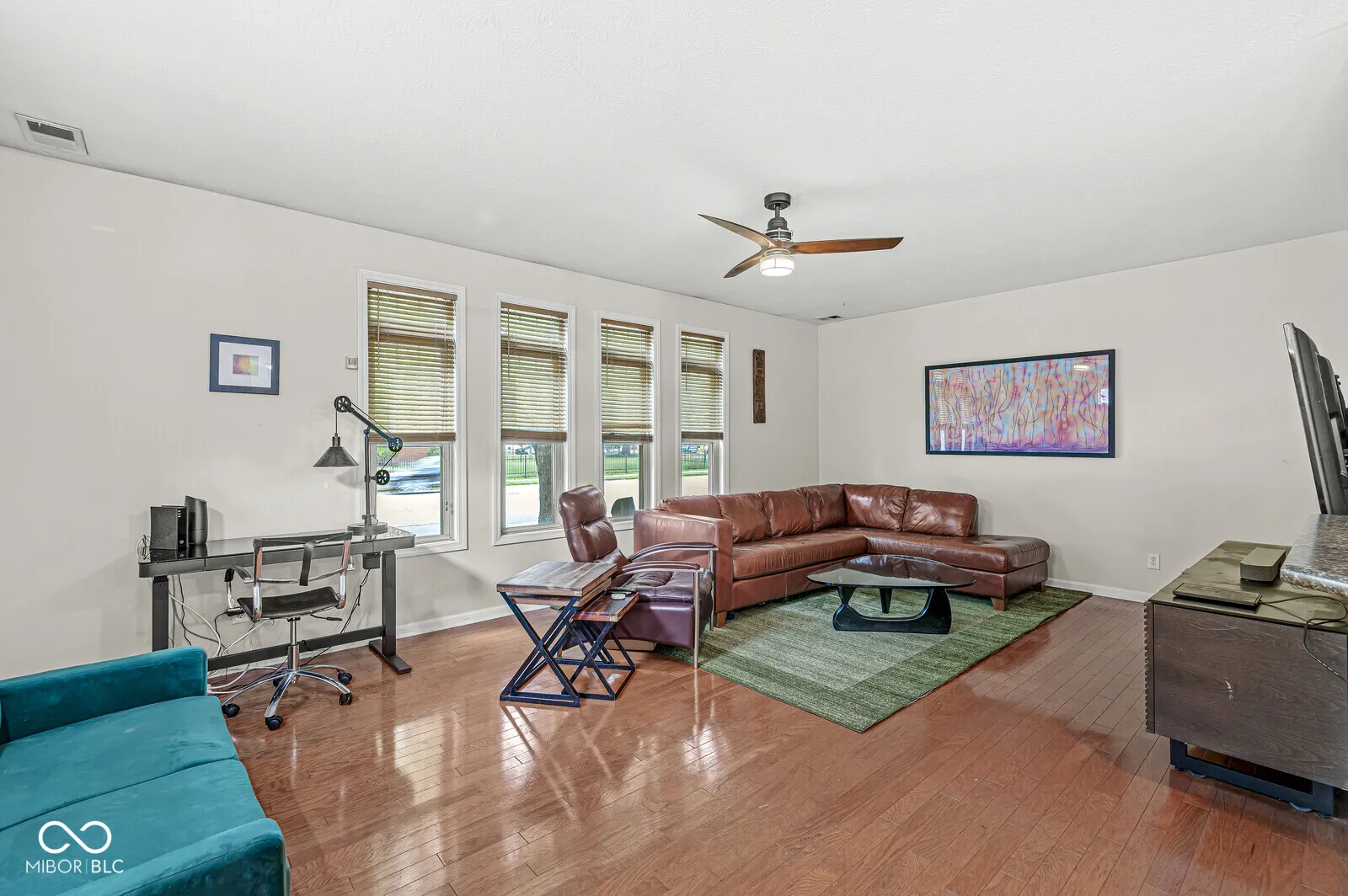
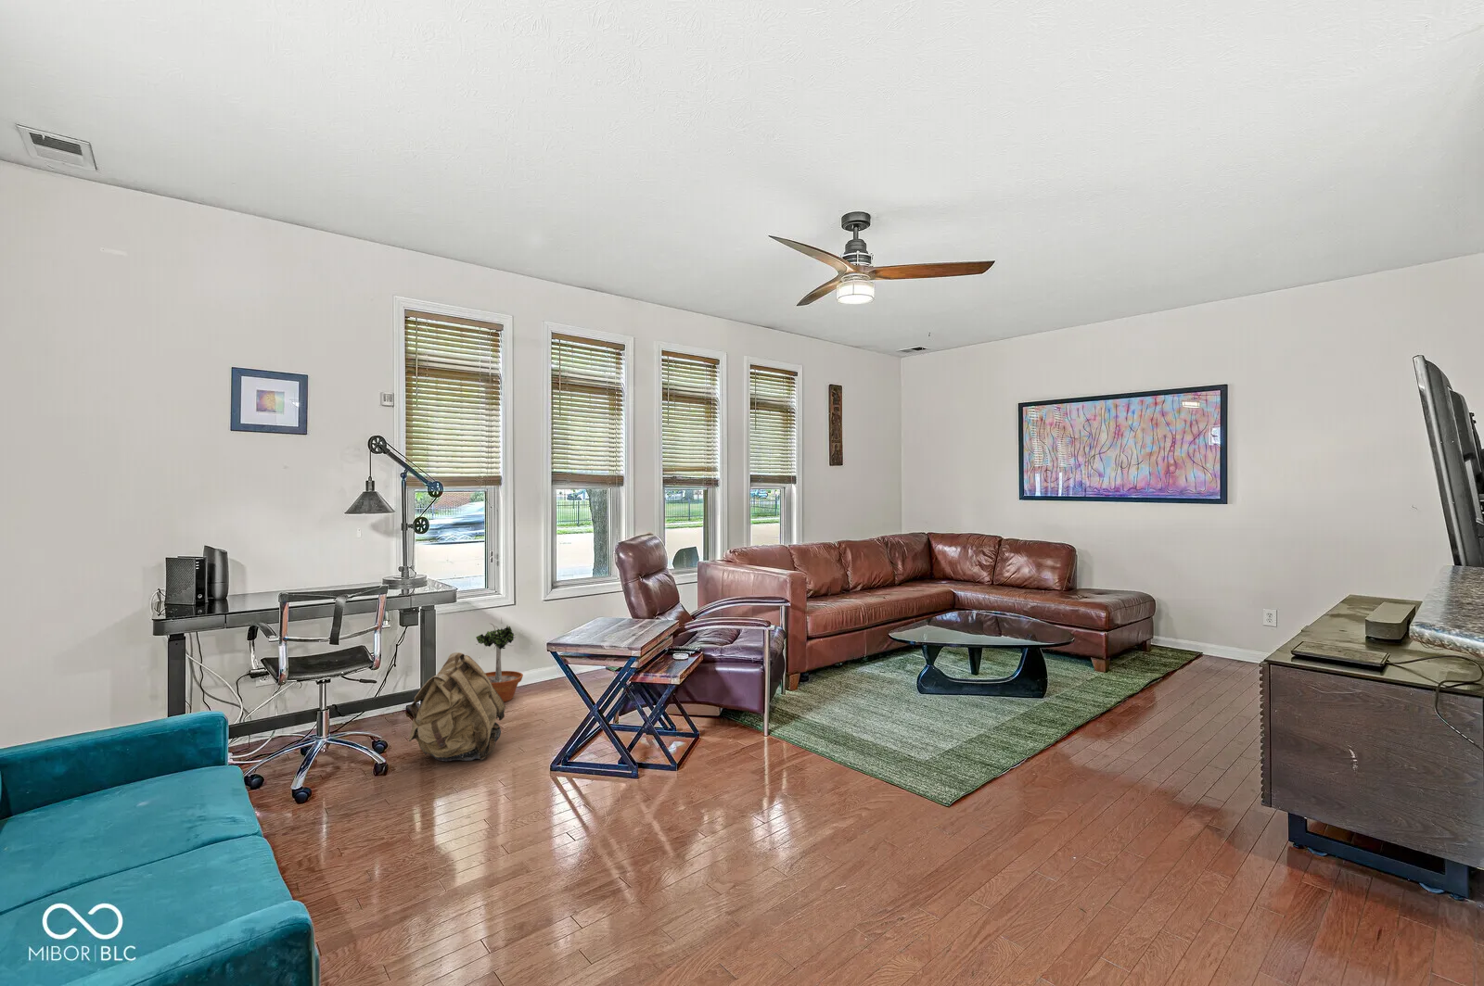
+ potted tree (498, 659)
+ backpack (462, 700)
